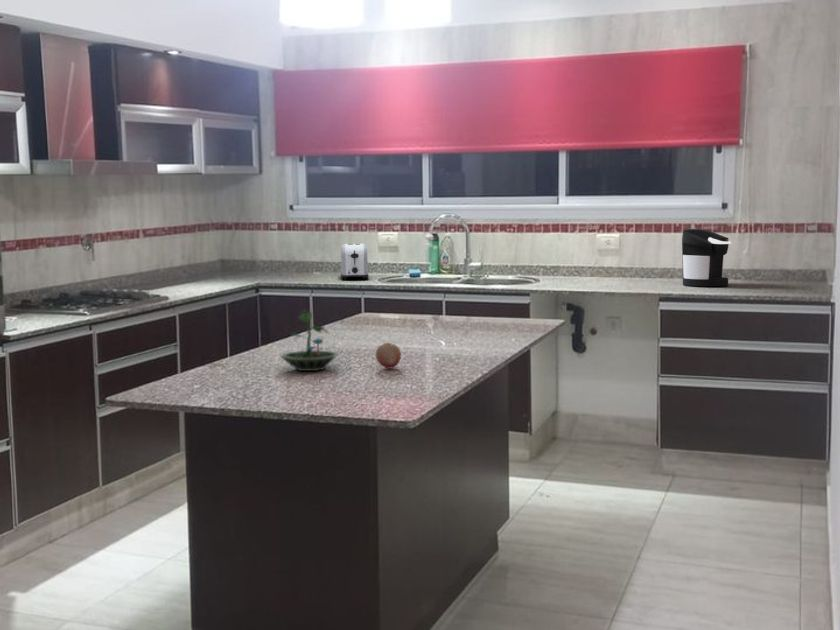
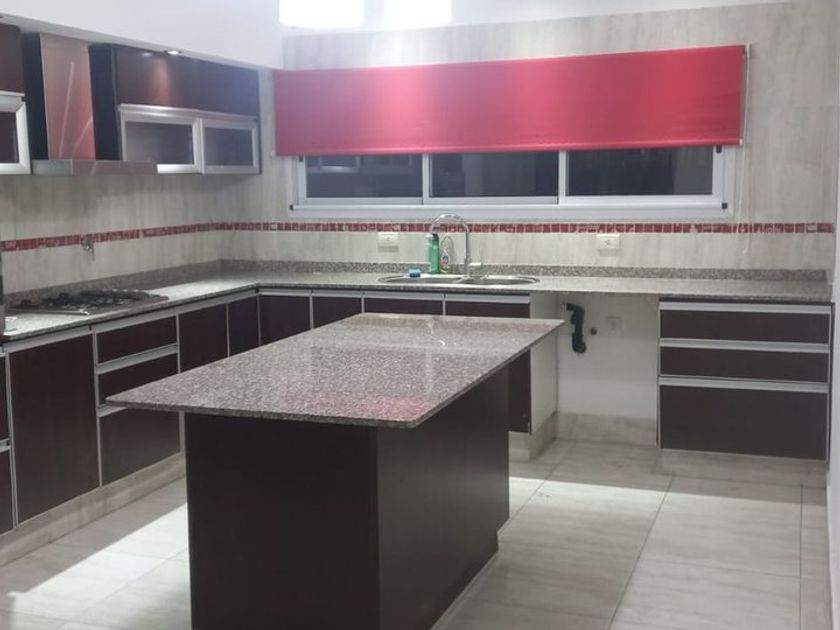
- fruit (388, 355)
- toaster (354, 260)
- coffee maker (707, 257)
- terrarium (309, 322)
